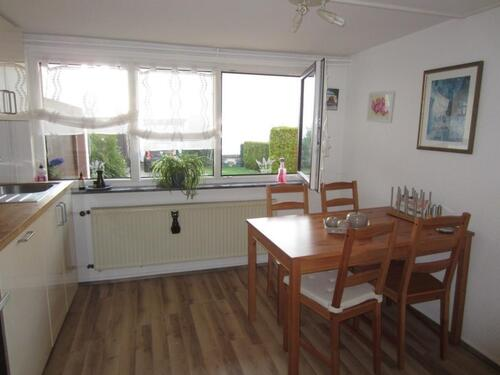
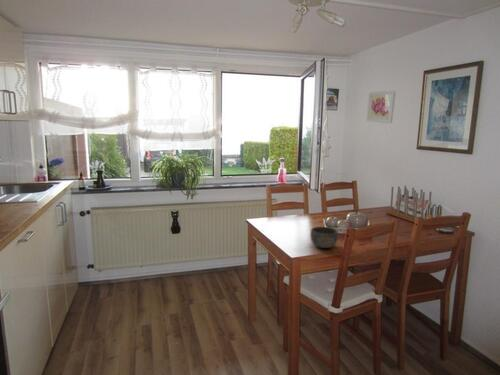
+ bowl (323, 238)
